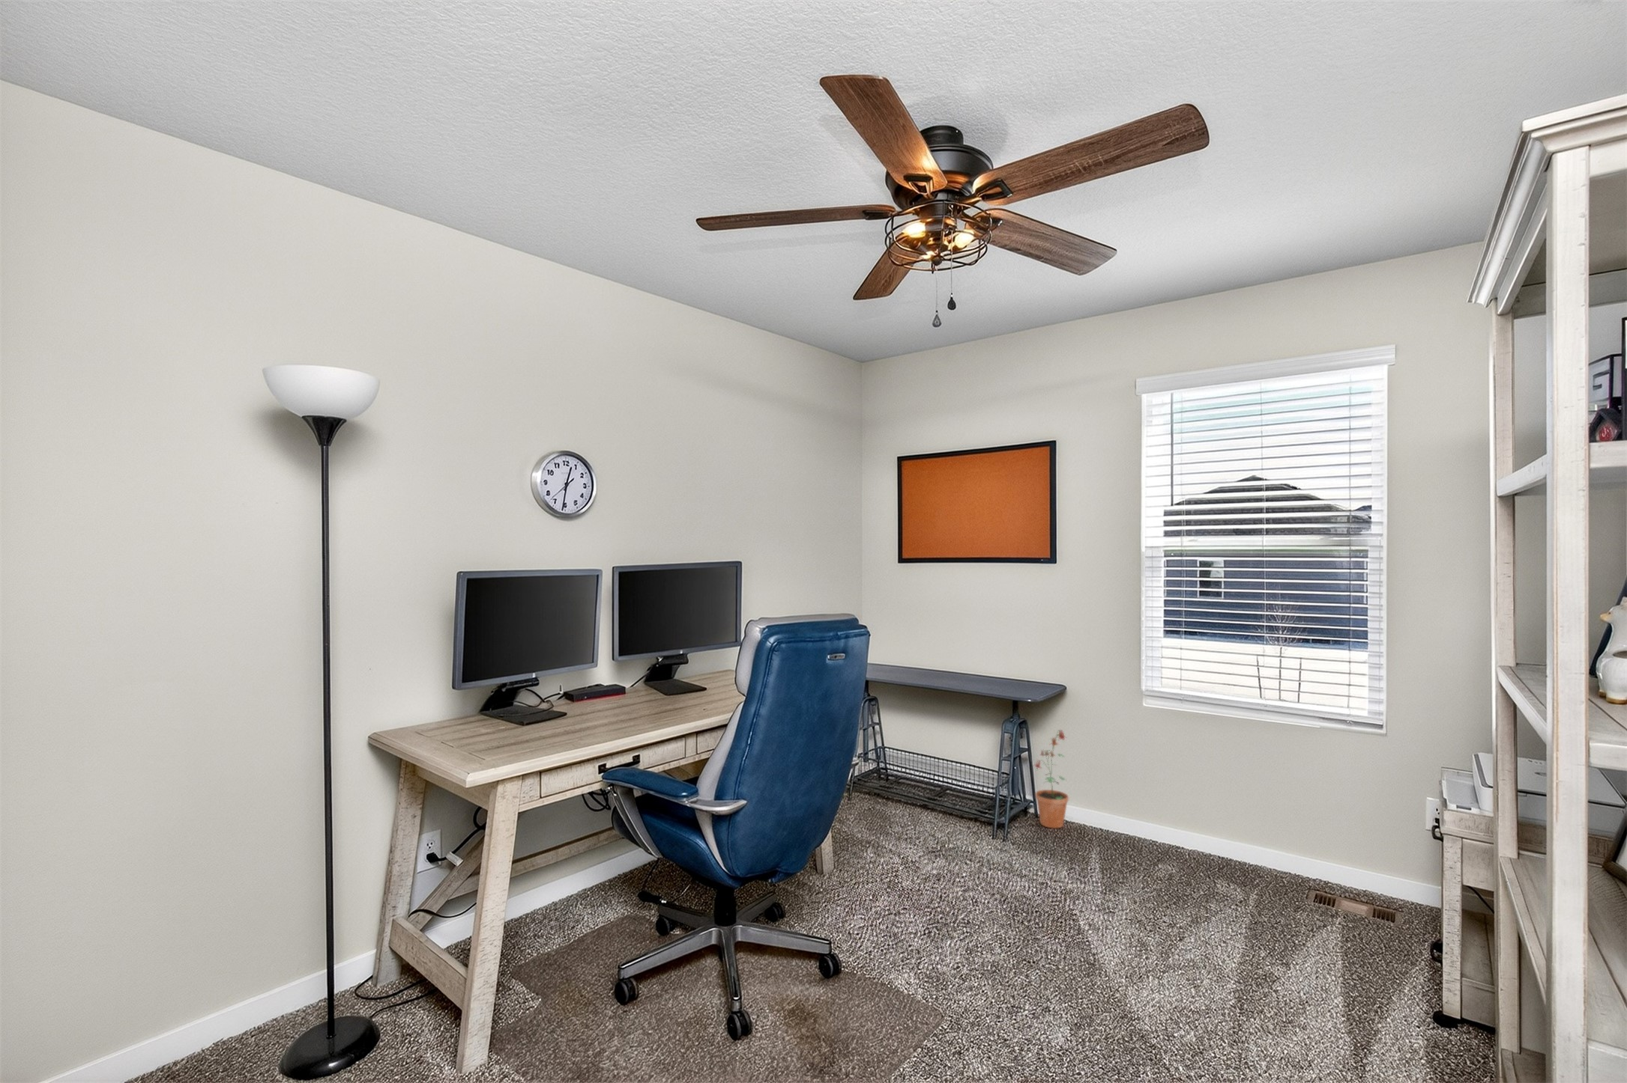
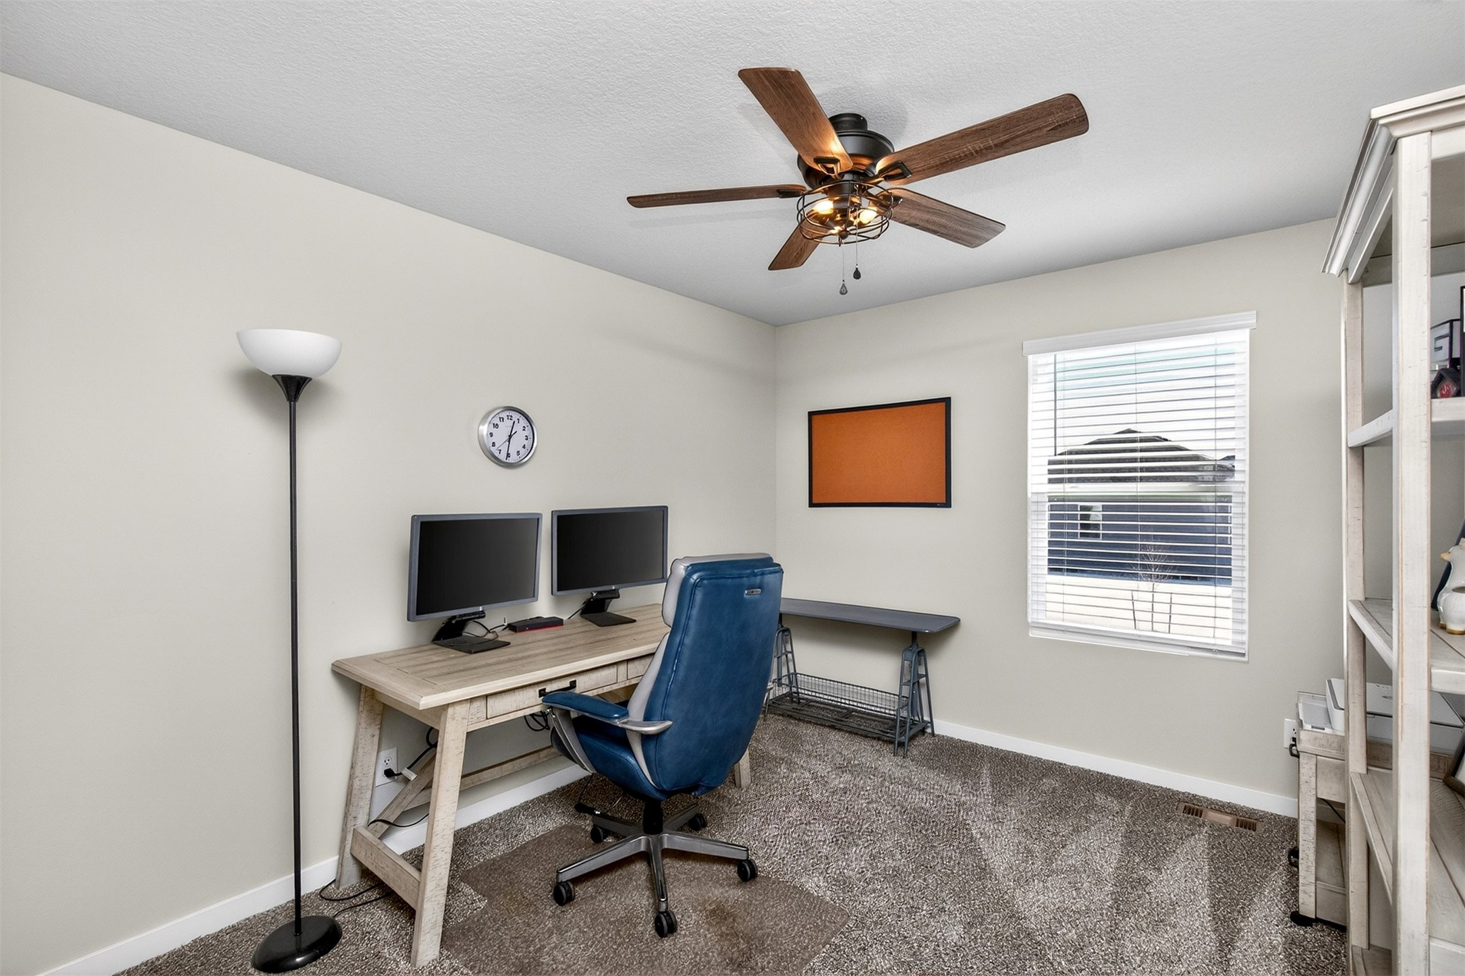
- potted plant (1049, 777)
